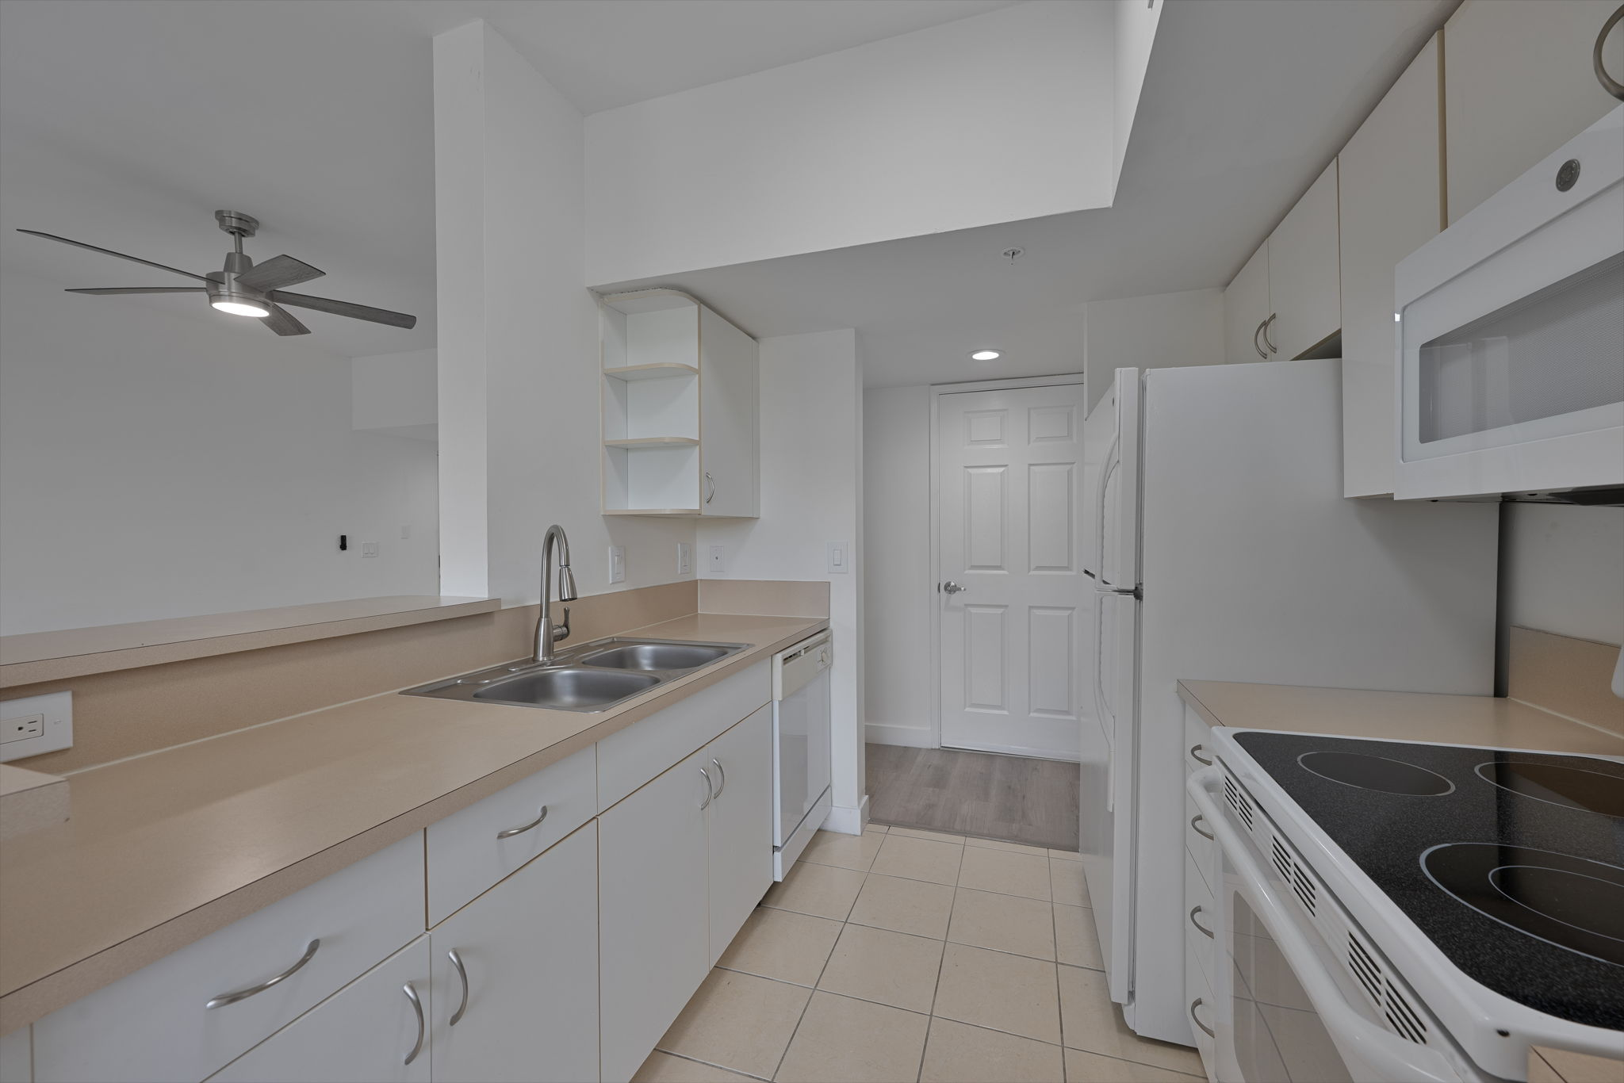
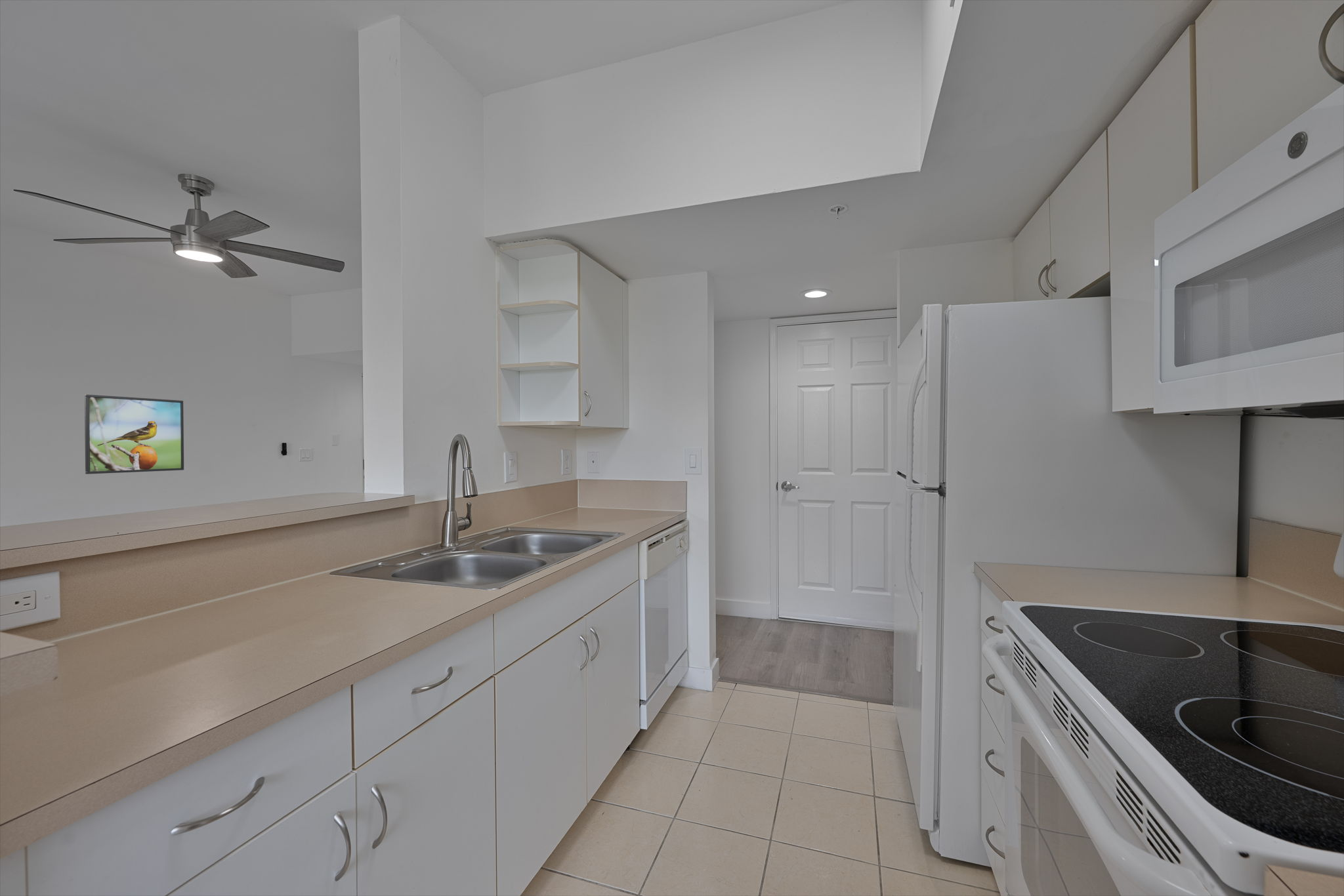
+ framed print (137, 434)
